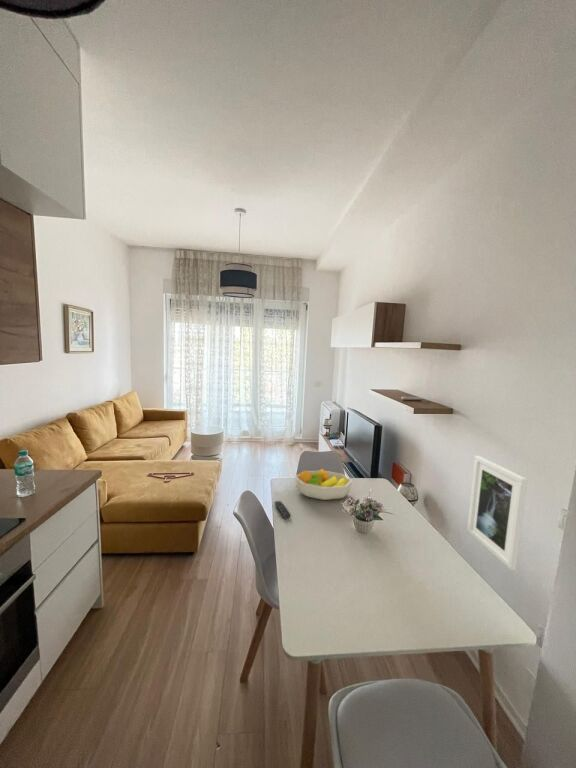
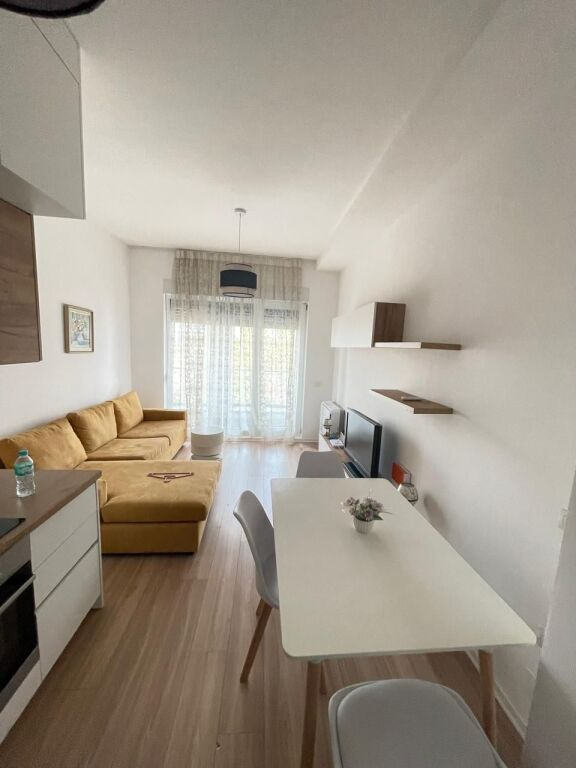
- fruit bowl (323, 482)
- remote control (281, 508)
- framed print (493, 508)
